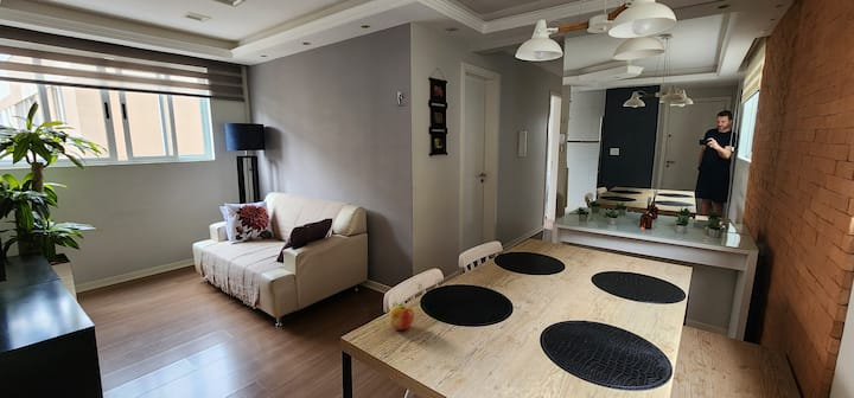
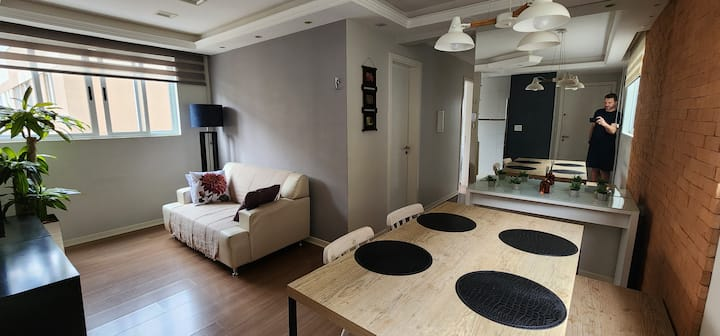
- apple (401, 316)
